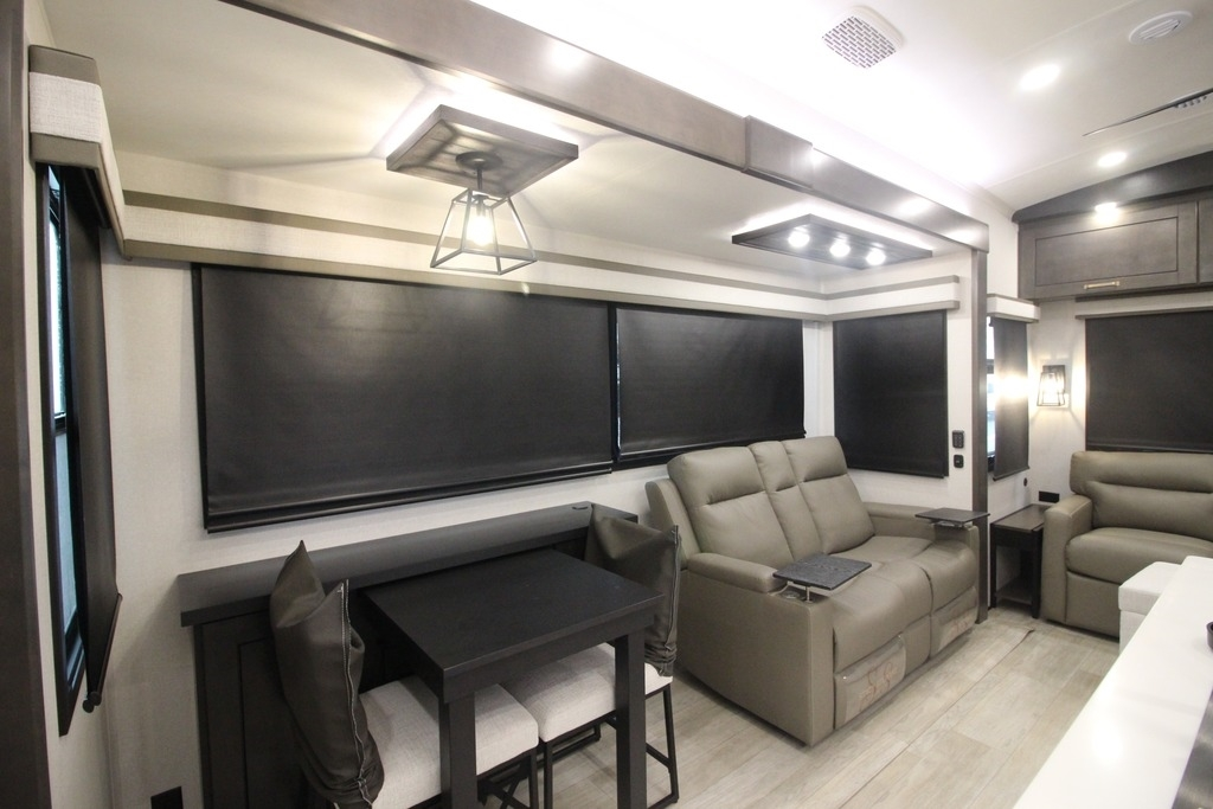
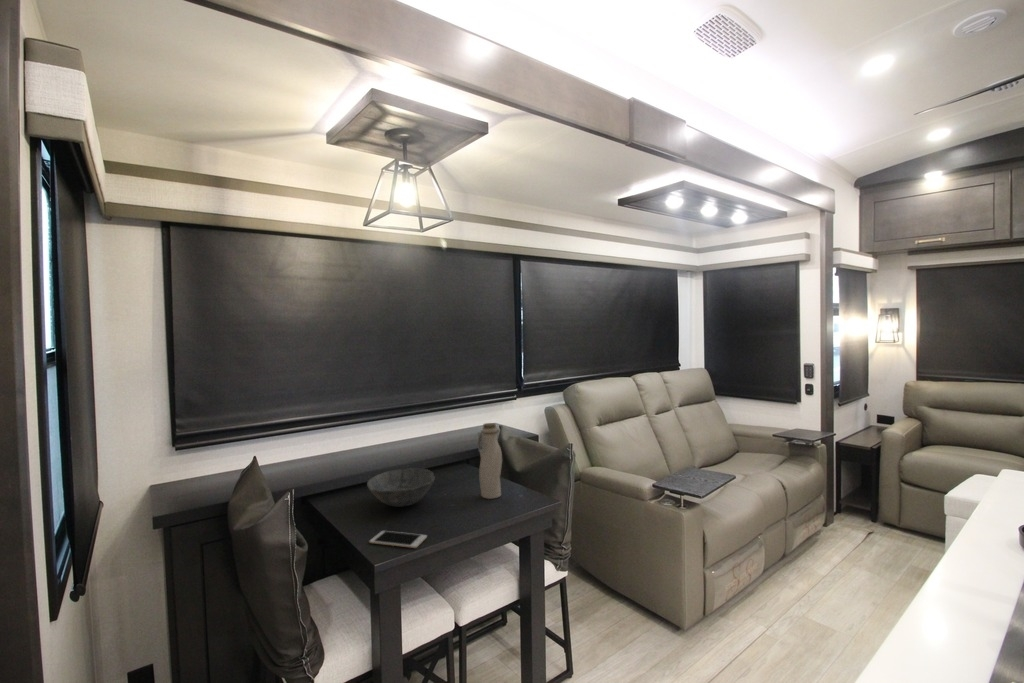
+ water bottle (489, 460)
+ cell phone (398, 539)
+ bowl (402, 490)
